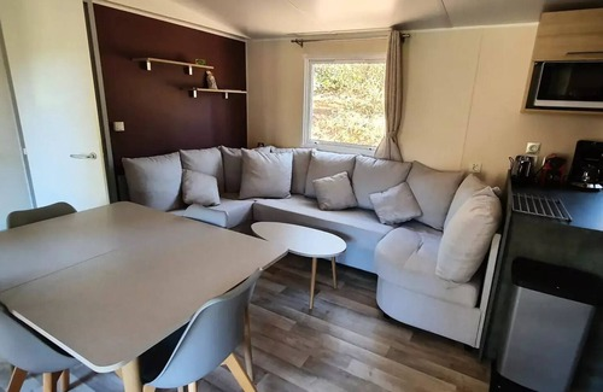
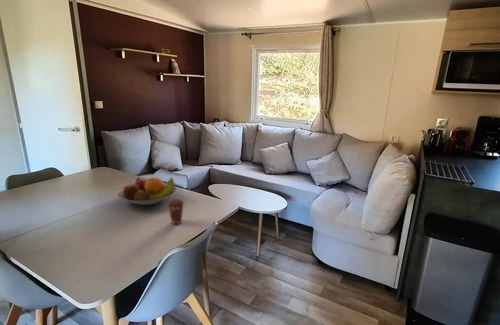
+ coffee cup (176, 211)
+ fruit bowl (147, 188)
